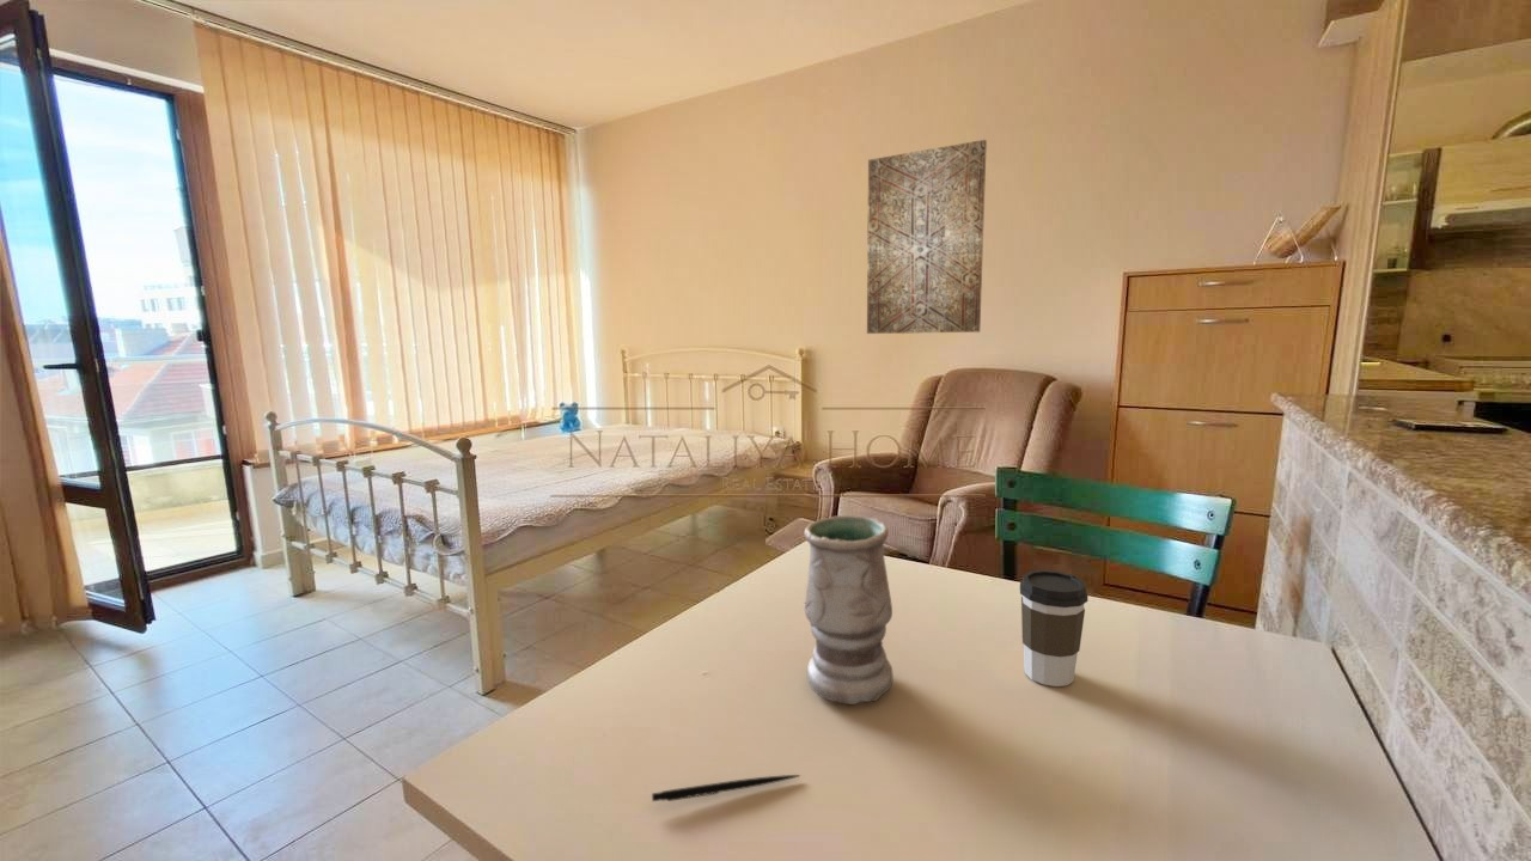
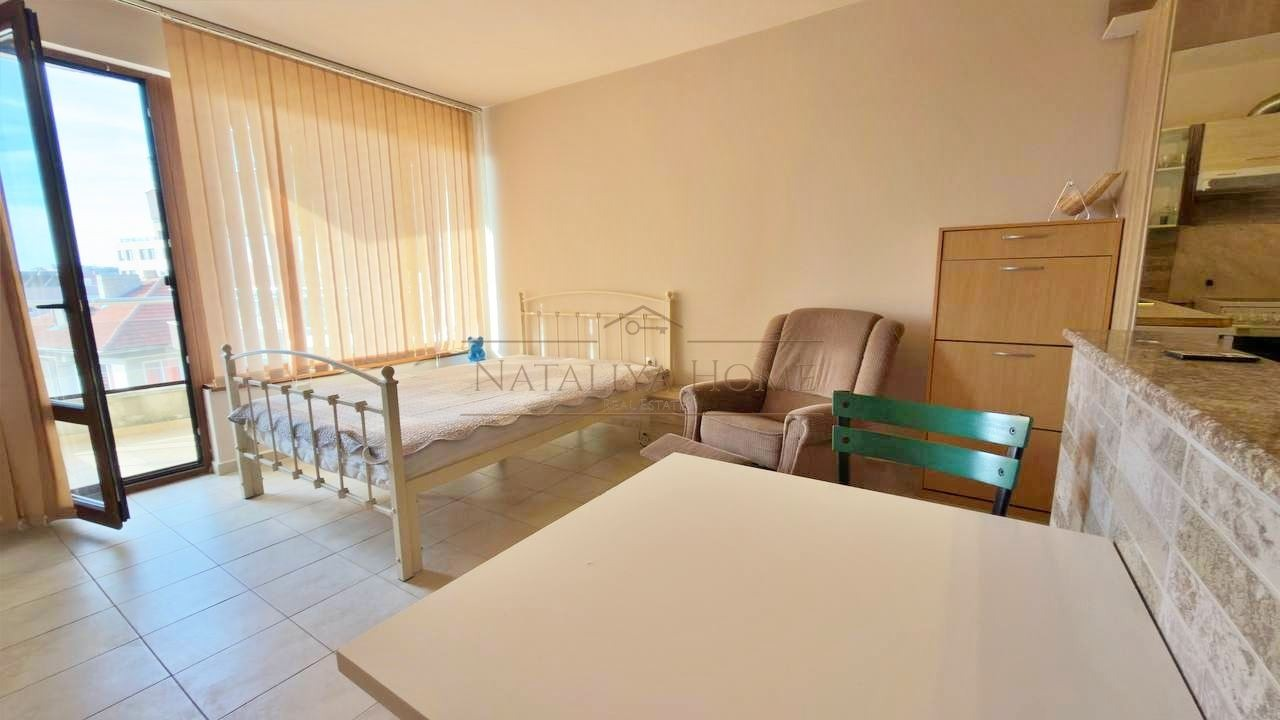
- wall art (922, 243)
- pen (728, 786)
- coffee cup (1050, 628)
- vase (848, 605)
